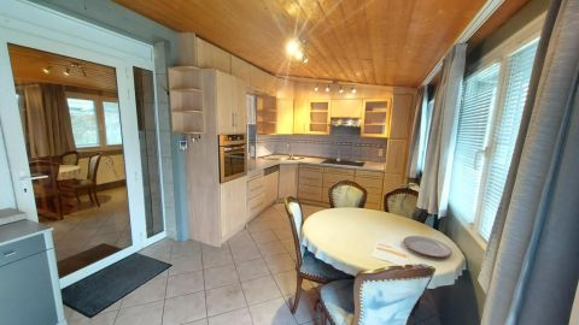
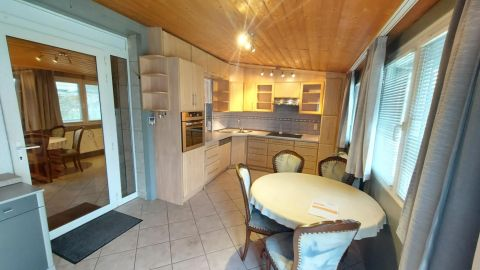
- plate (426, 247)
